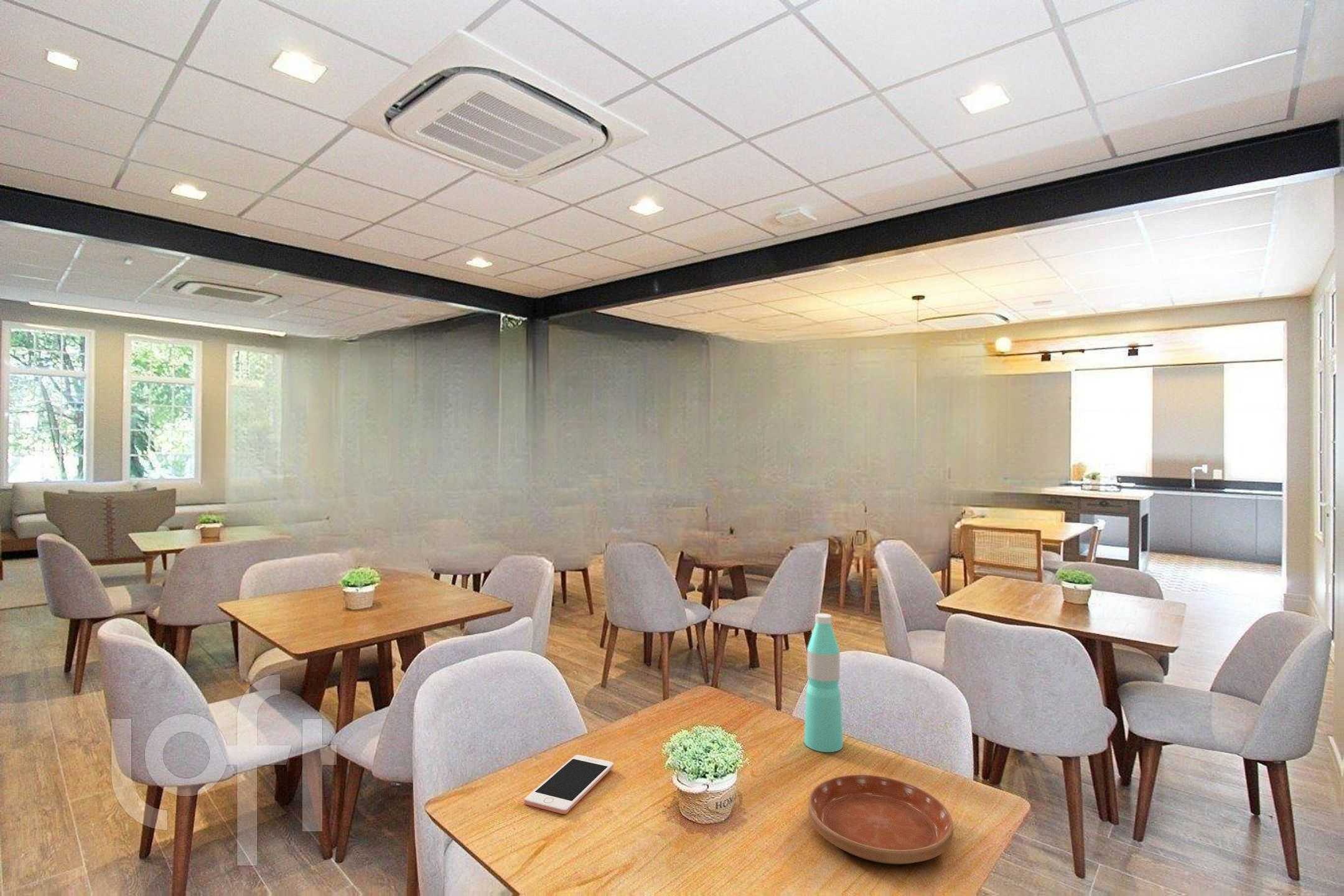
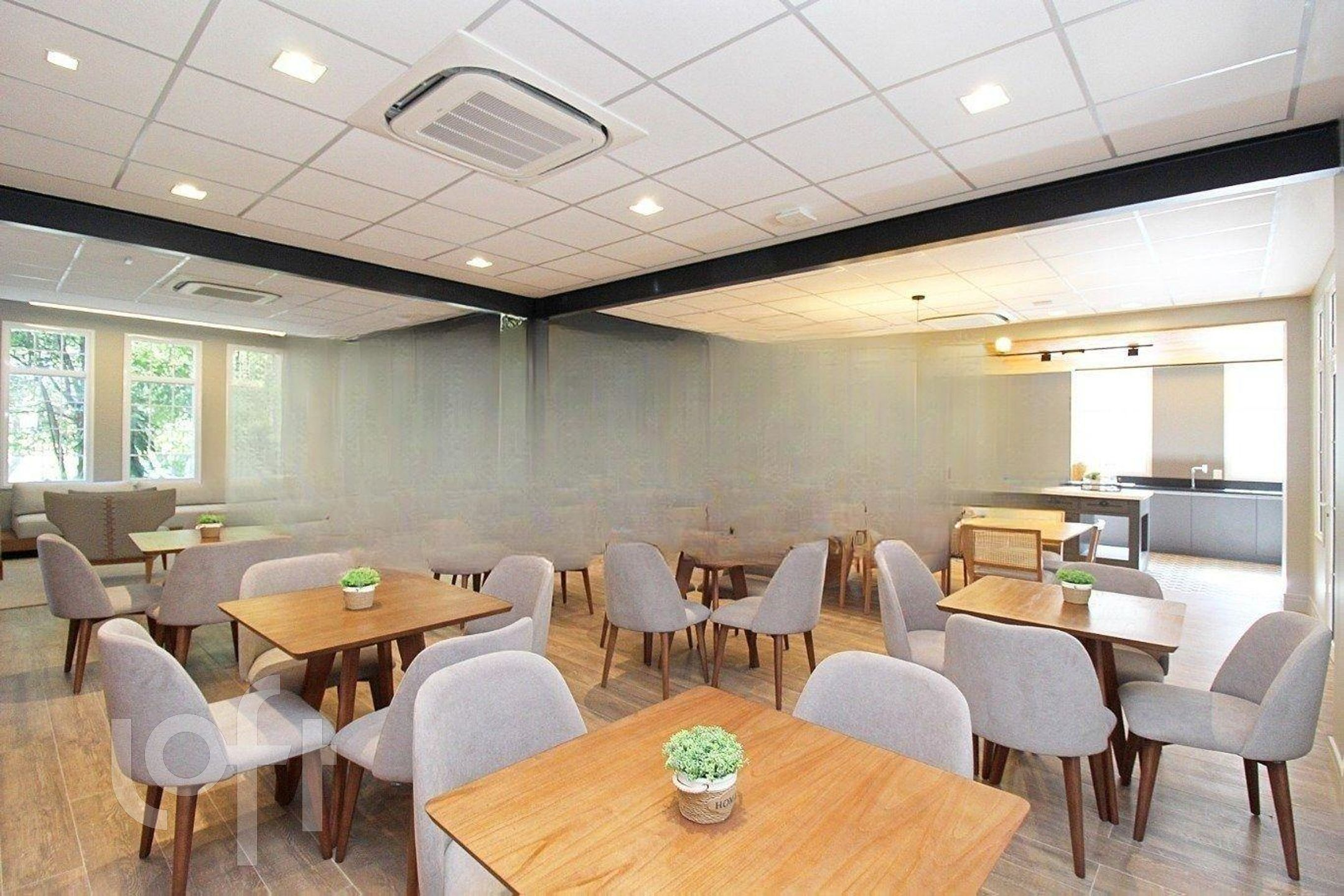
- cell phone (571, 782)
- water bottle (823, 679)
- saucer (878, 818)
